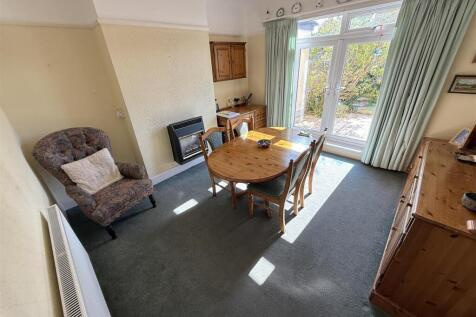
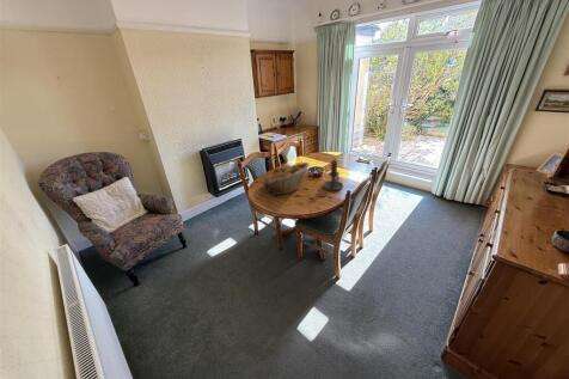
+ candle holder (335, 172)
+ fruit basket (286, 176)
